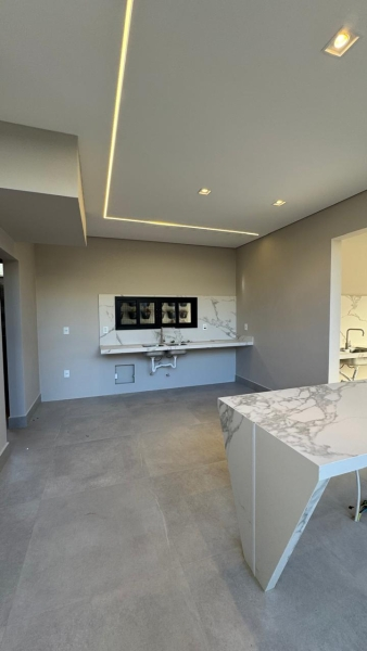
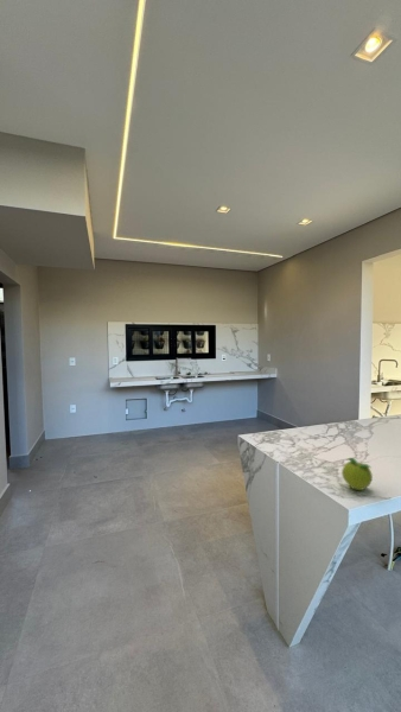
+ fruit (356, 473)
